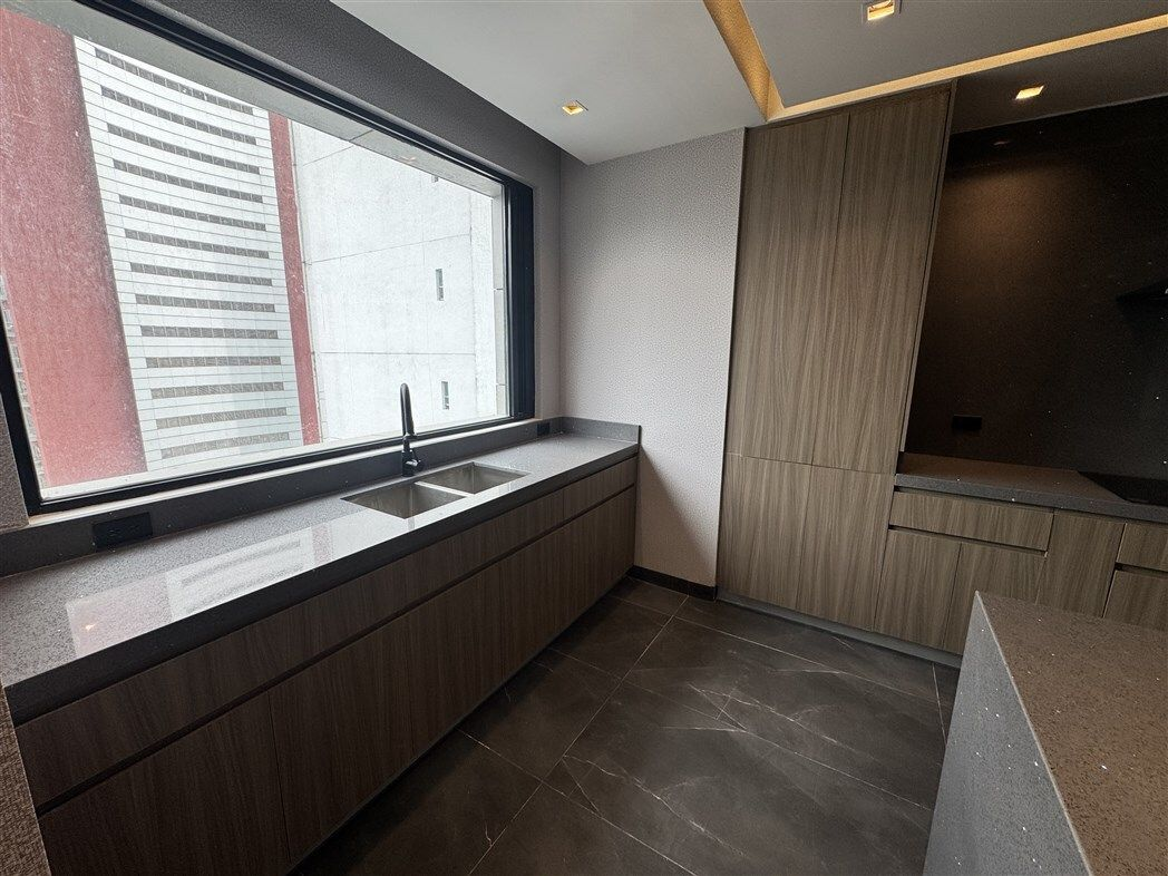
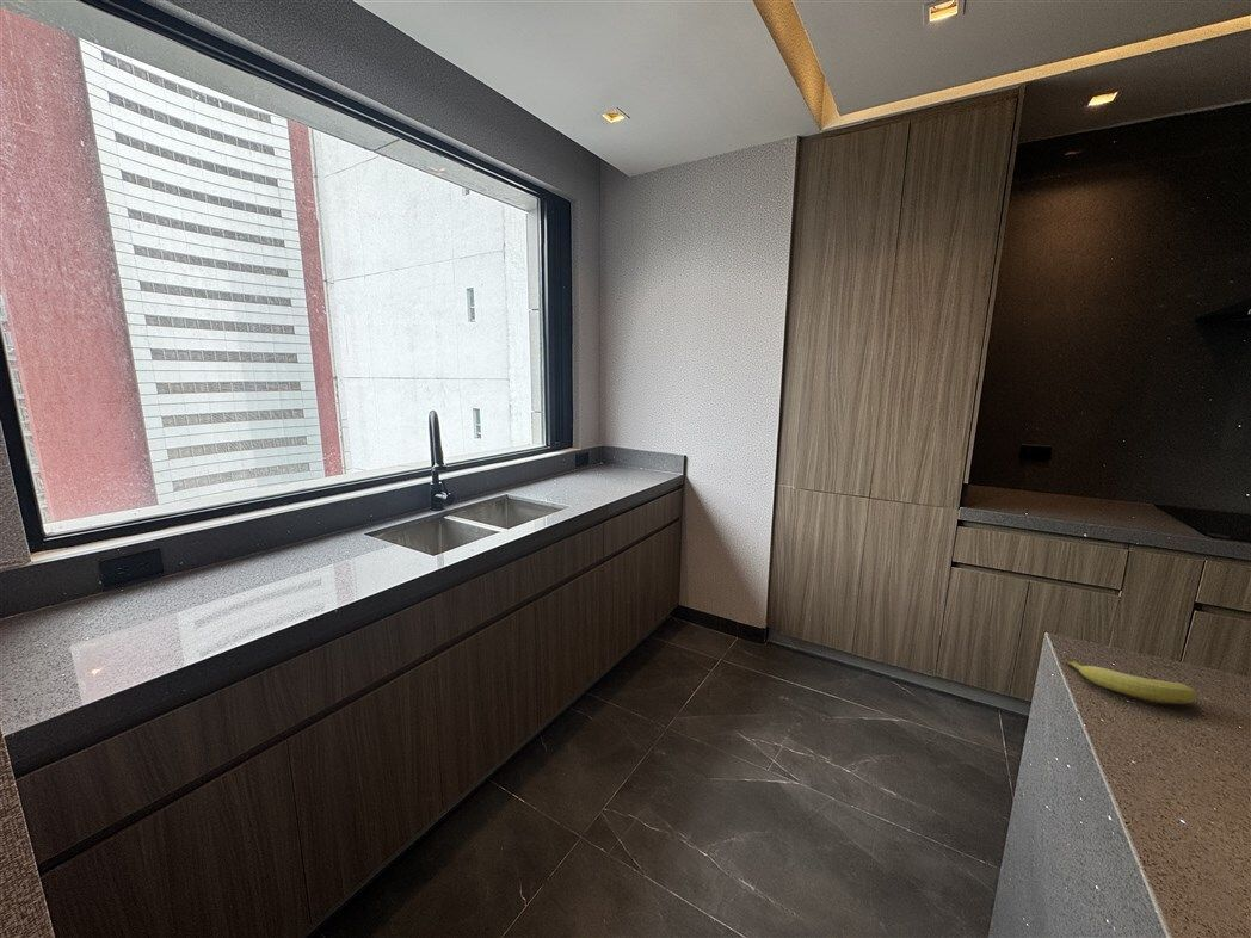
+ fruit (1129, 679)
